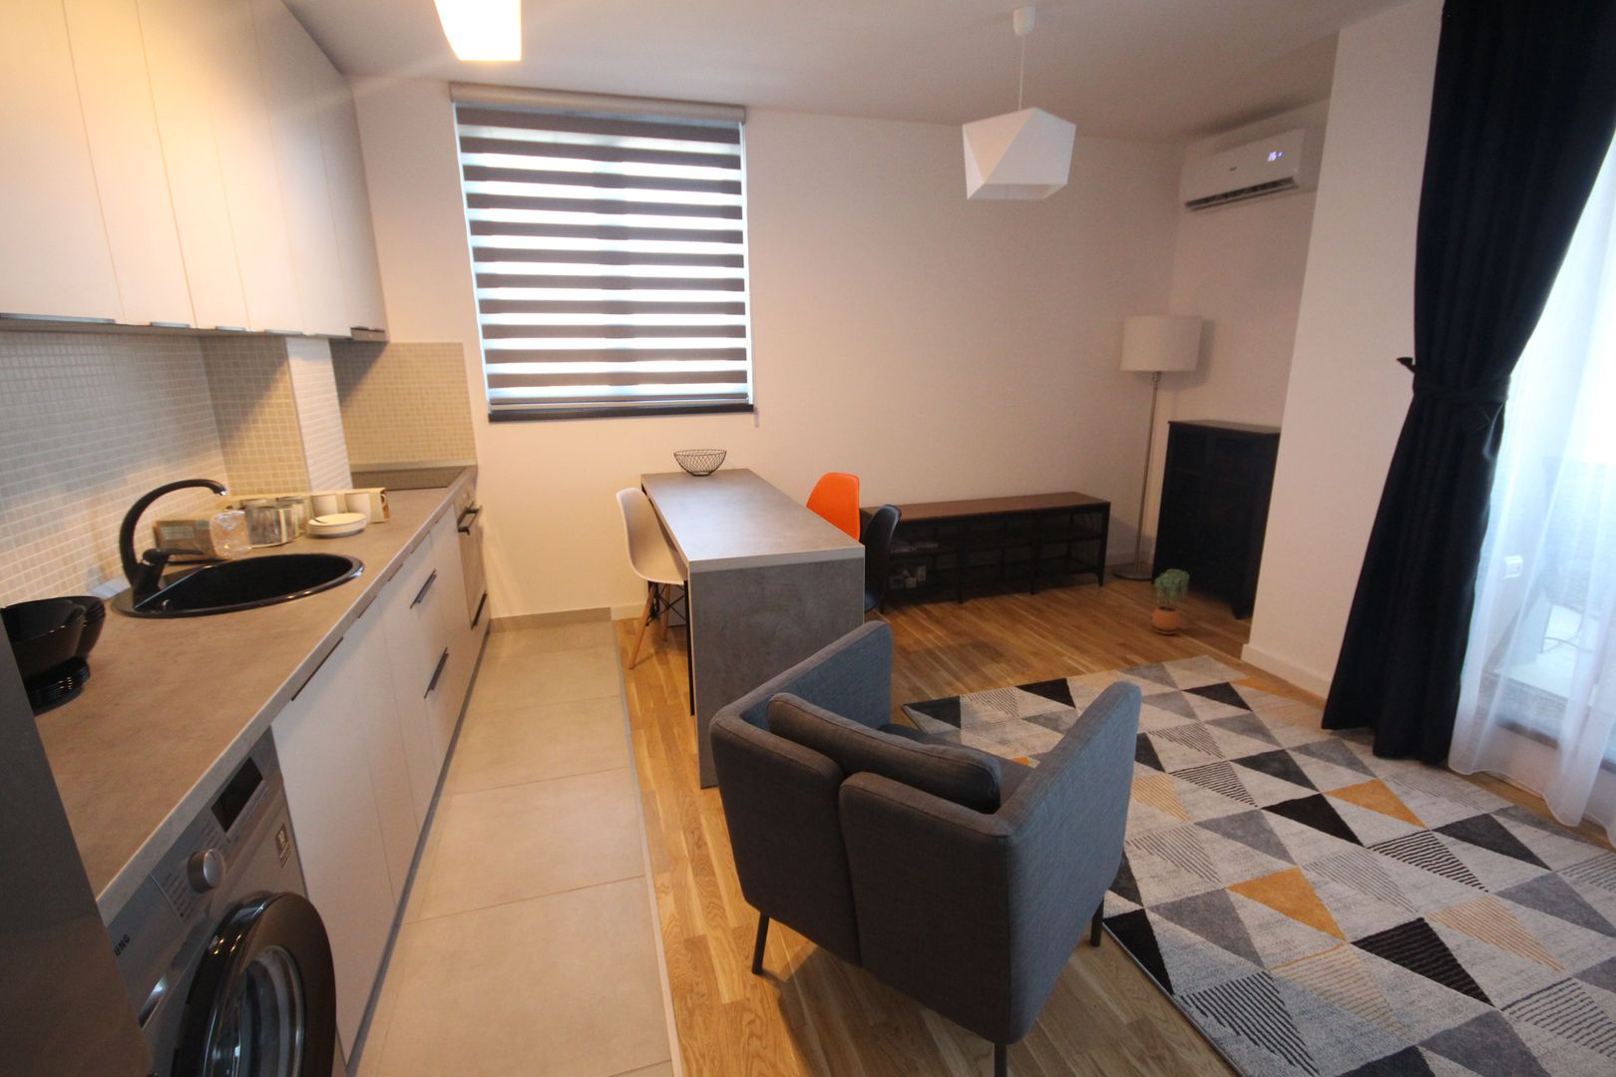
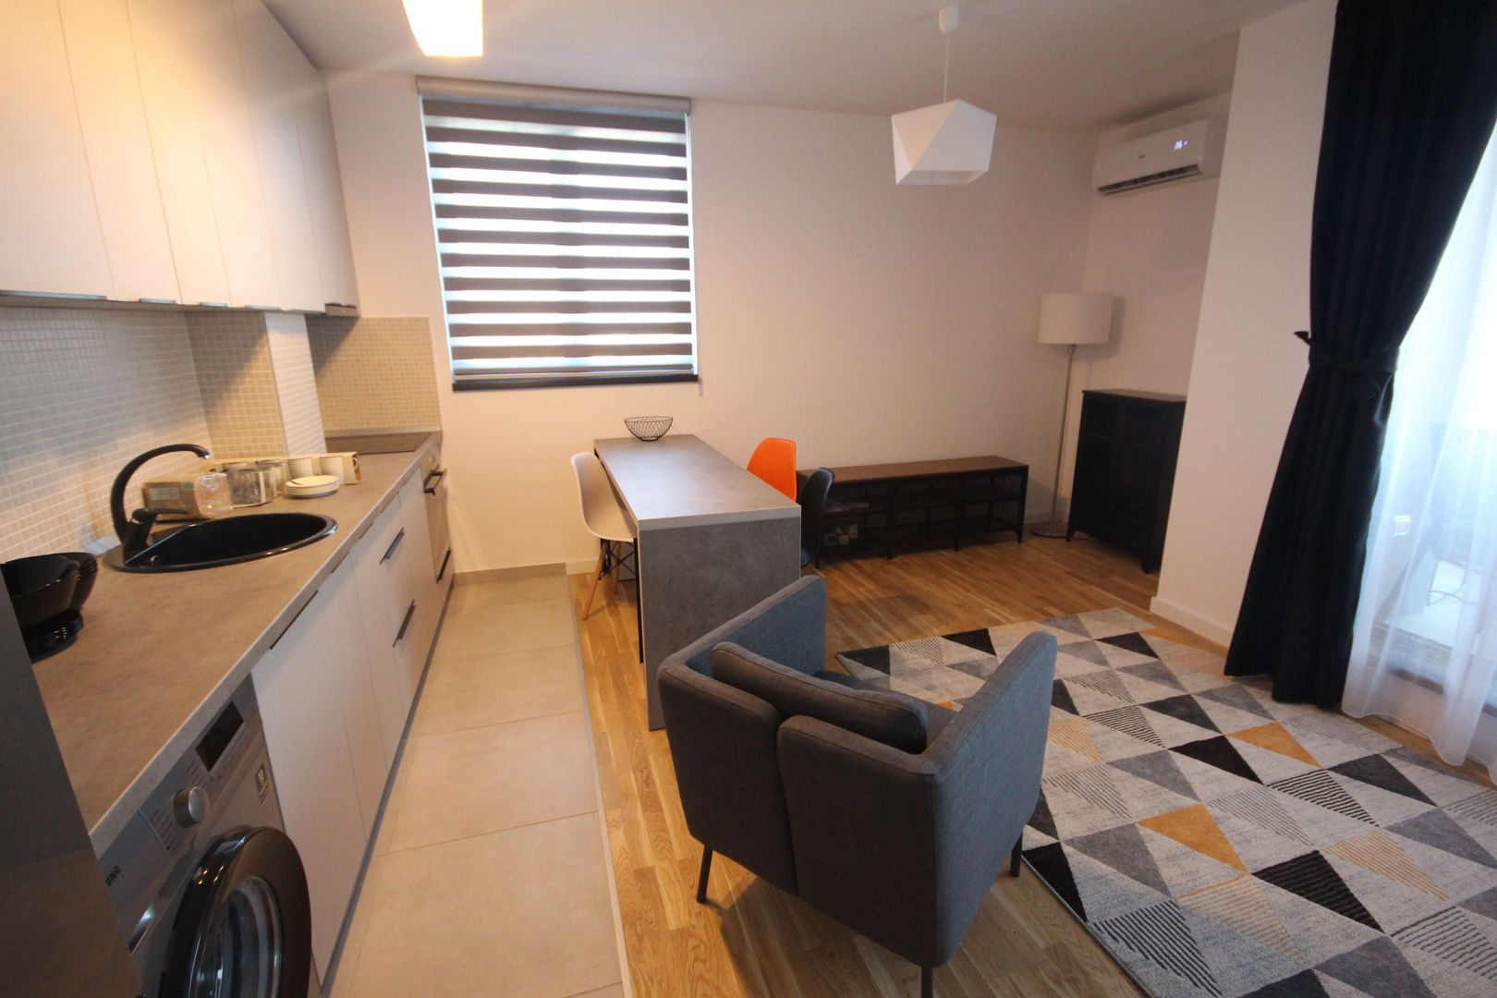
- potted plant (1168, 600)
